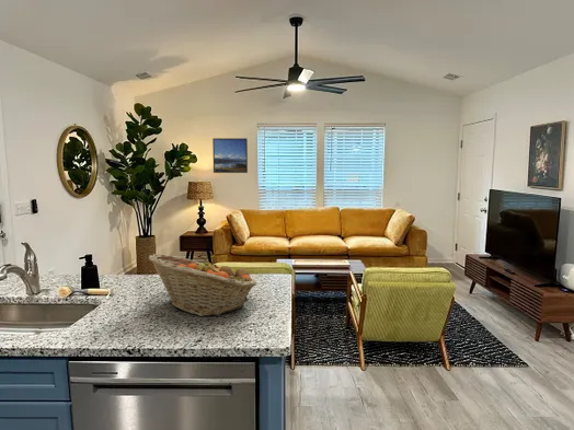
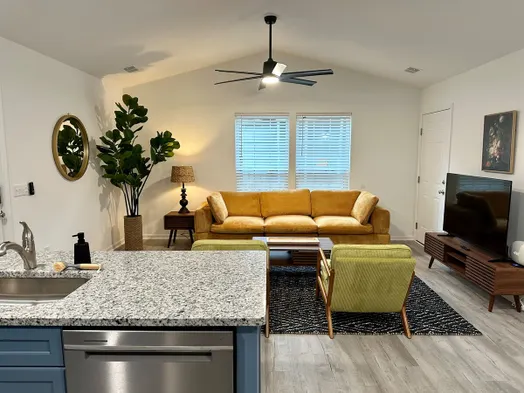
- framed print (230, 155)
- fruit basket (203, 278)
